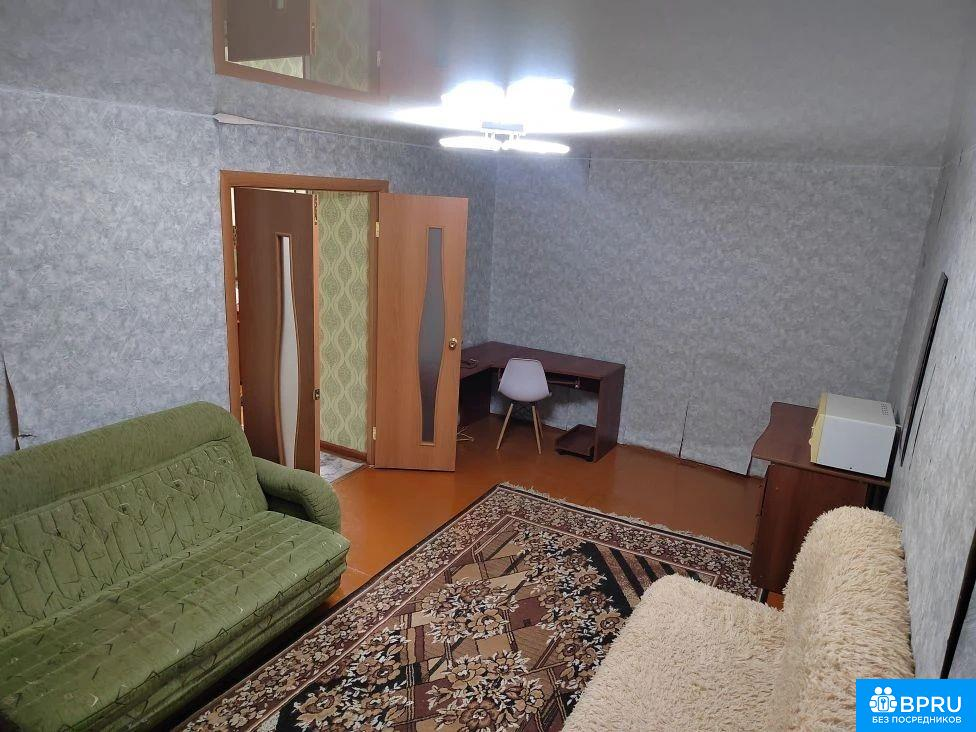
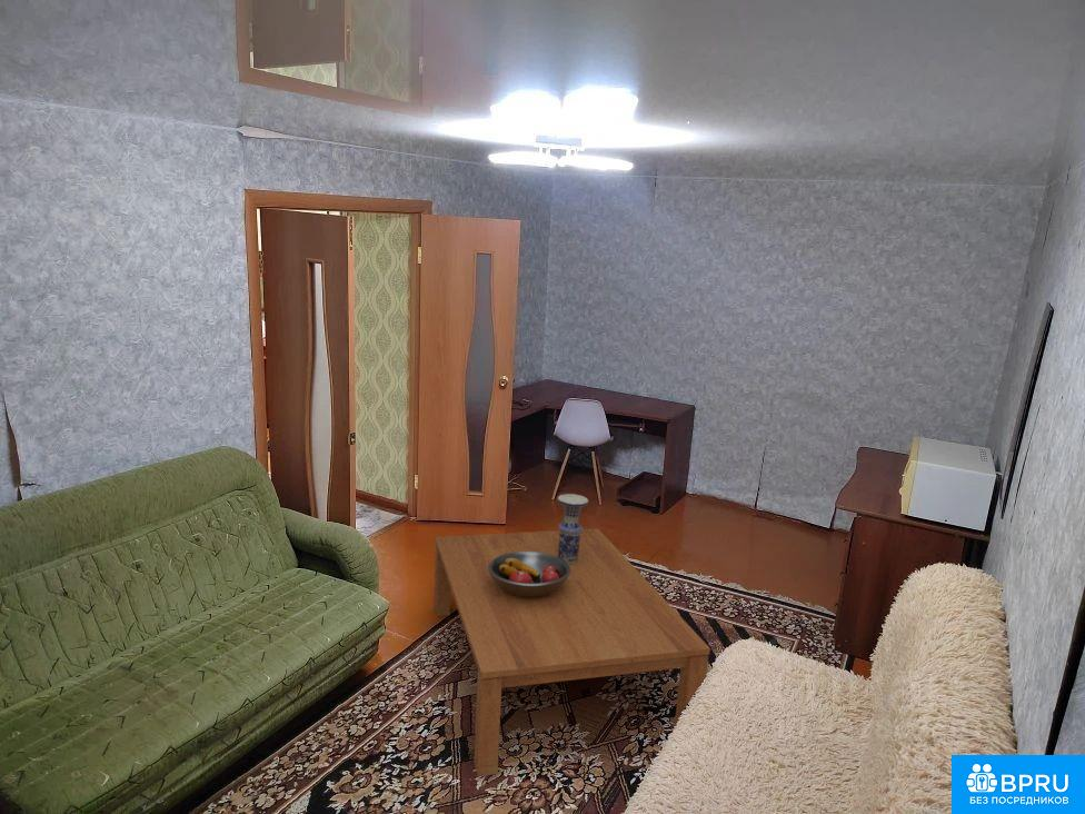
+ fruit bowl (529, 574)
+ vase (570, 528)
+ coffee table (549, 627)
